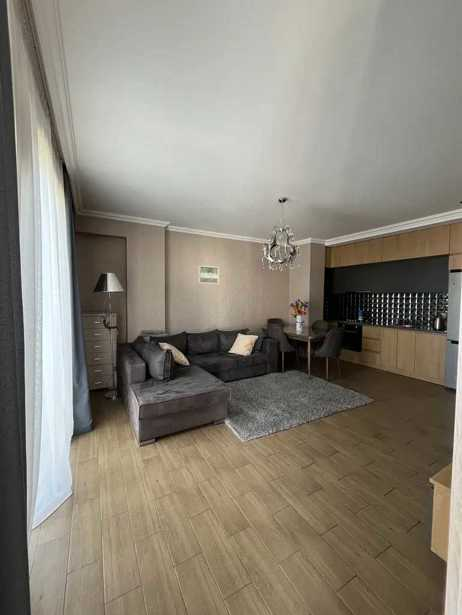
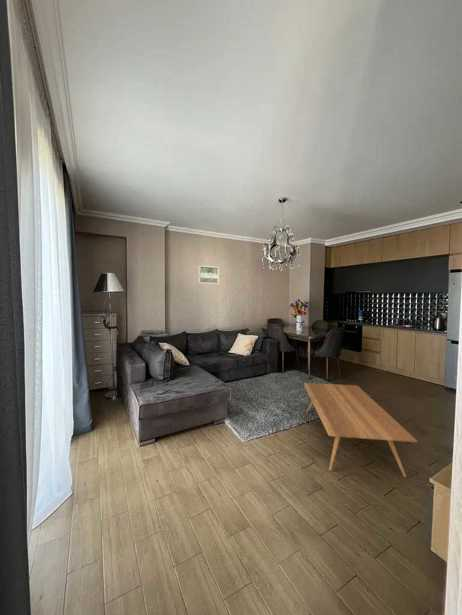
+ coffee table (345, 421)
